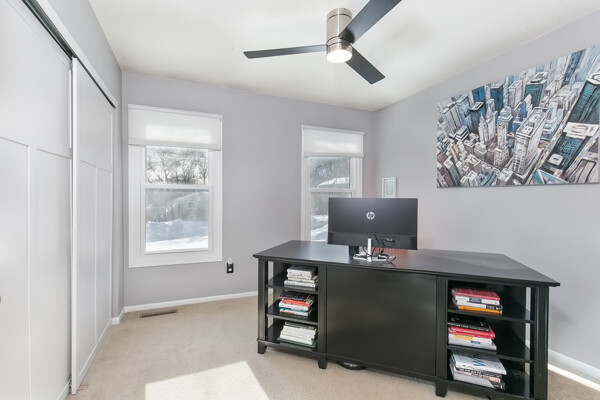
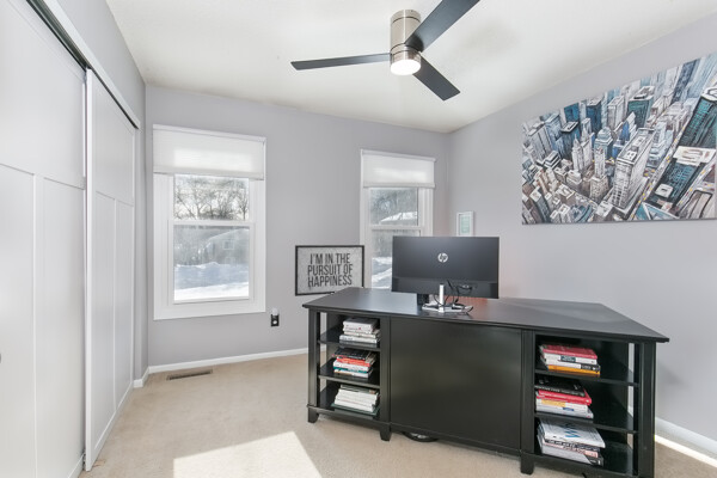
+ mirror (331, 269)
